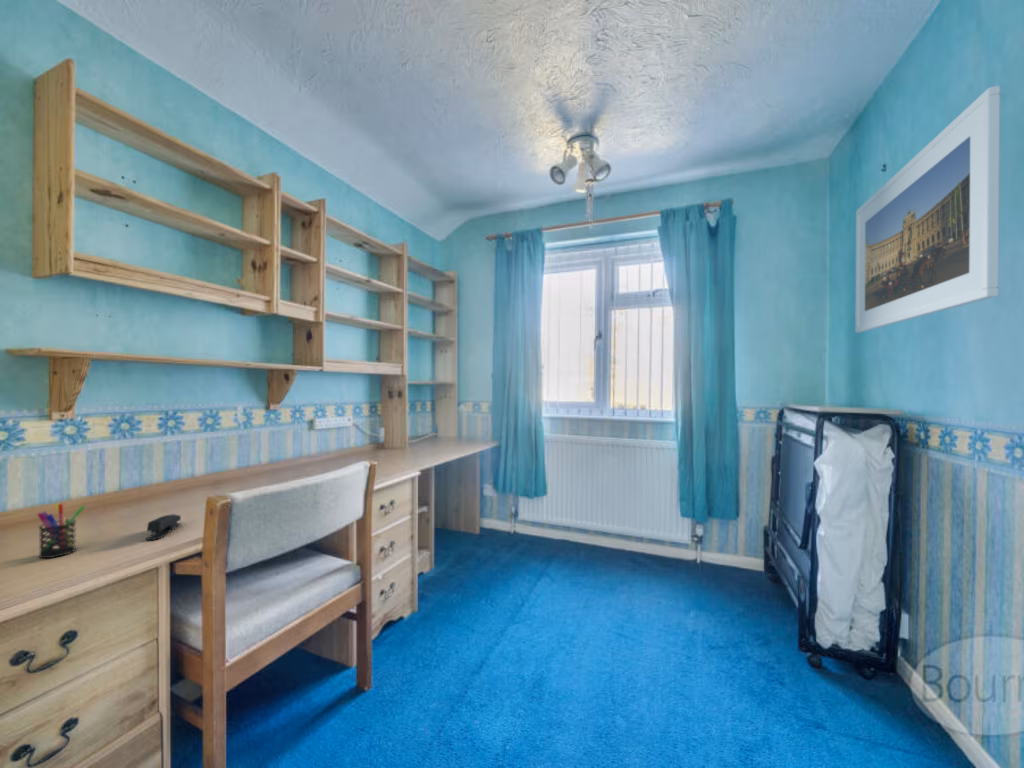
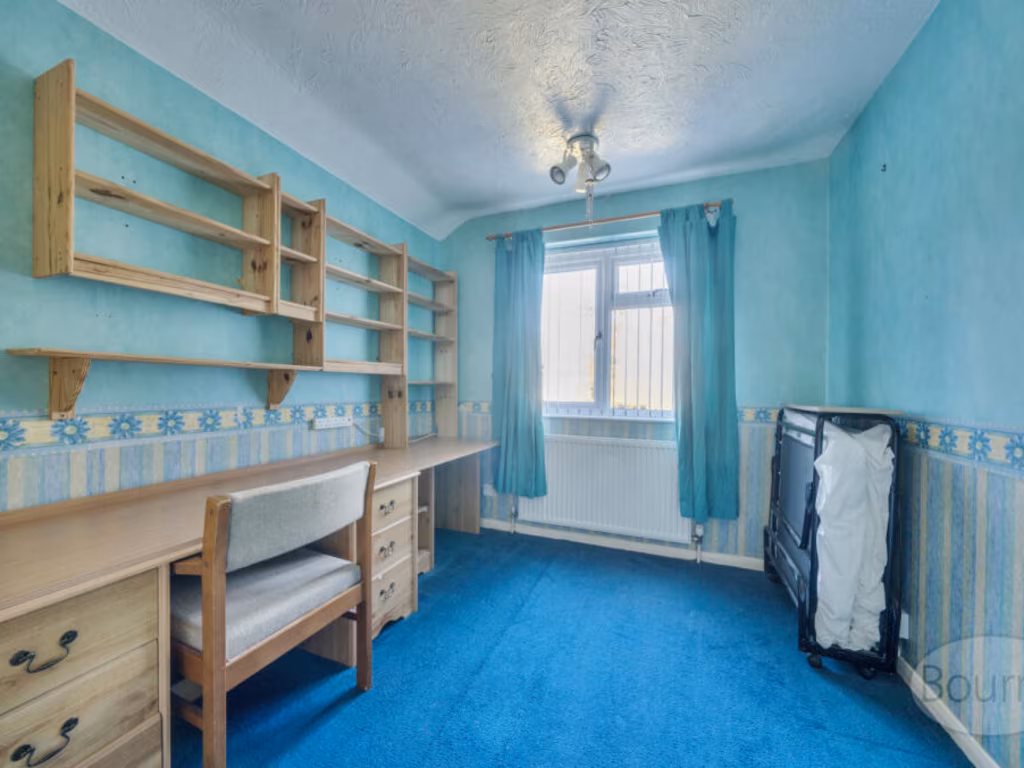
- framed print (908, 242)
- stapler (164, 523)
- pen holder (62, 526)
